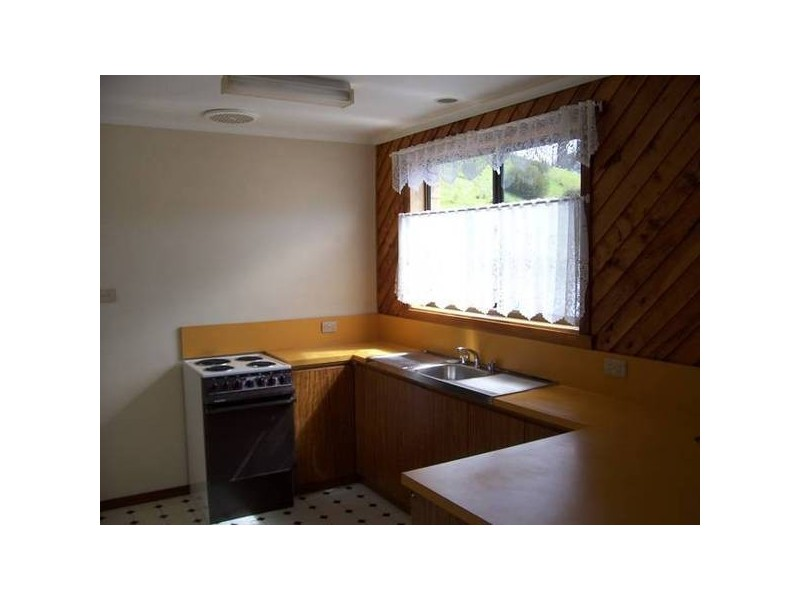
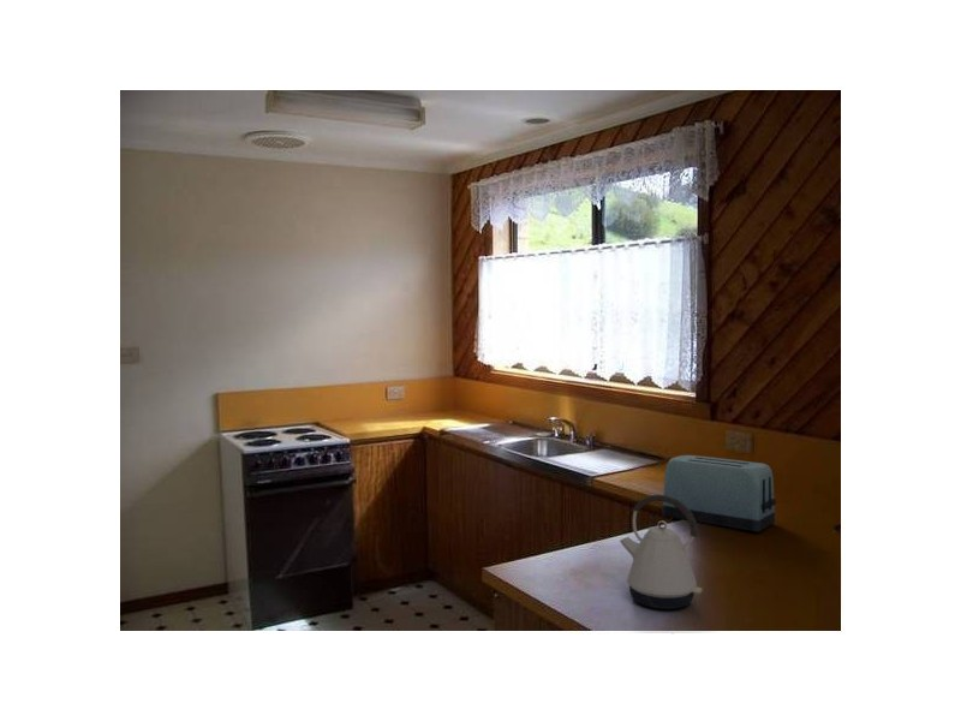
+ kettle (658, 547)
+ toaster (718, 490)
